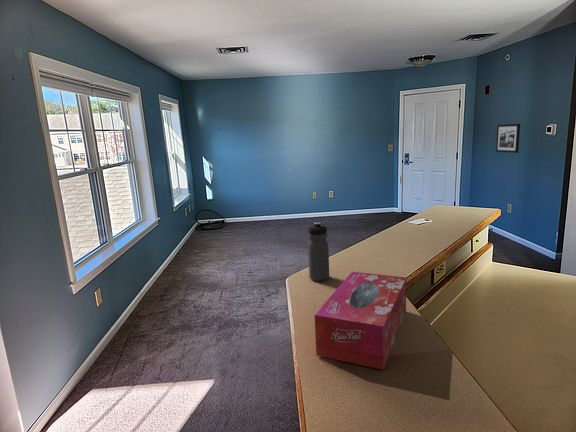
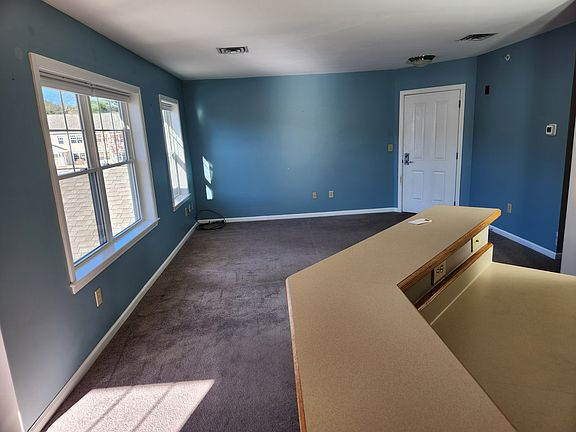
- tissue box (365, 312)
- picture frame (507, 138)
- water bottle (318, 250)
